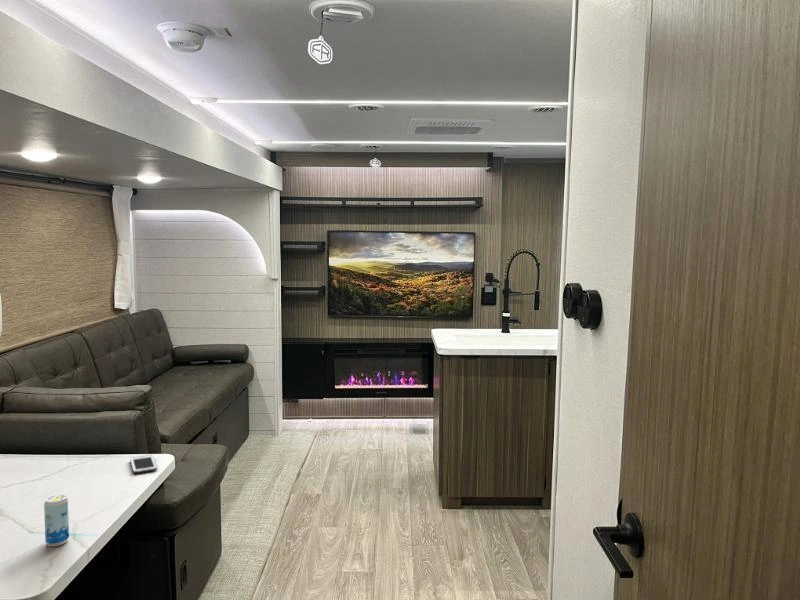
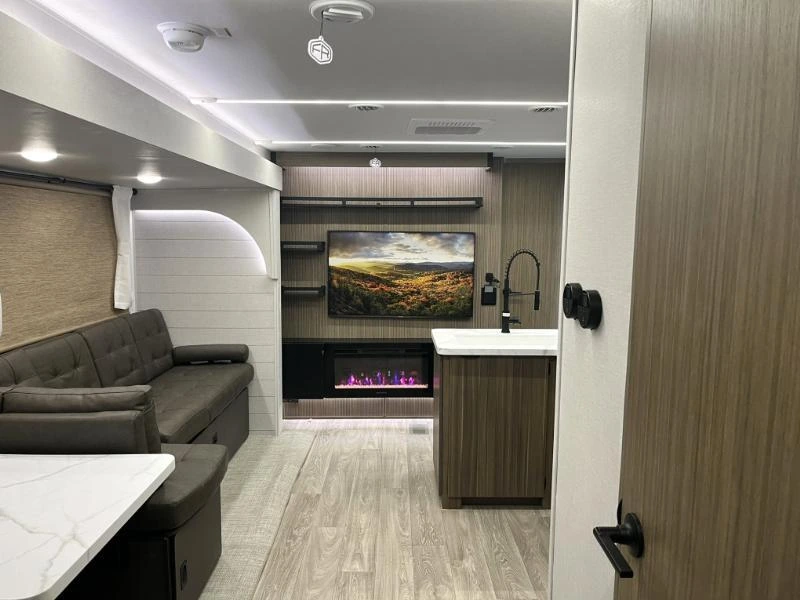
- beverage can (56, 520)
- cell phone (143, 464)
